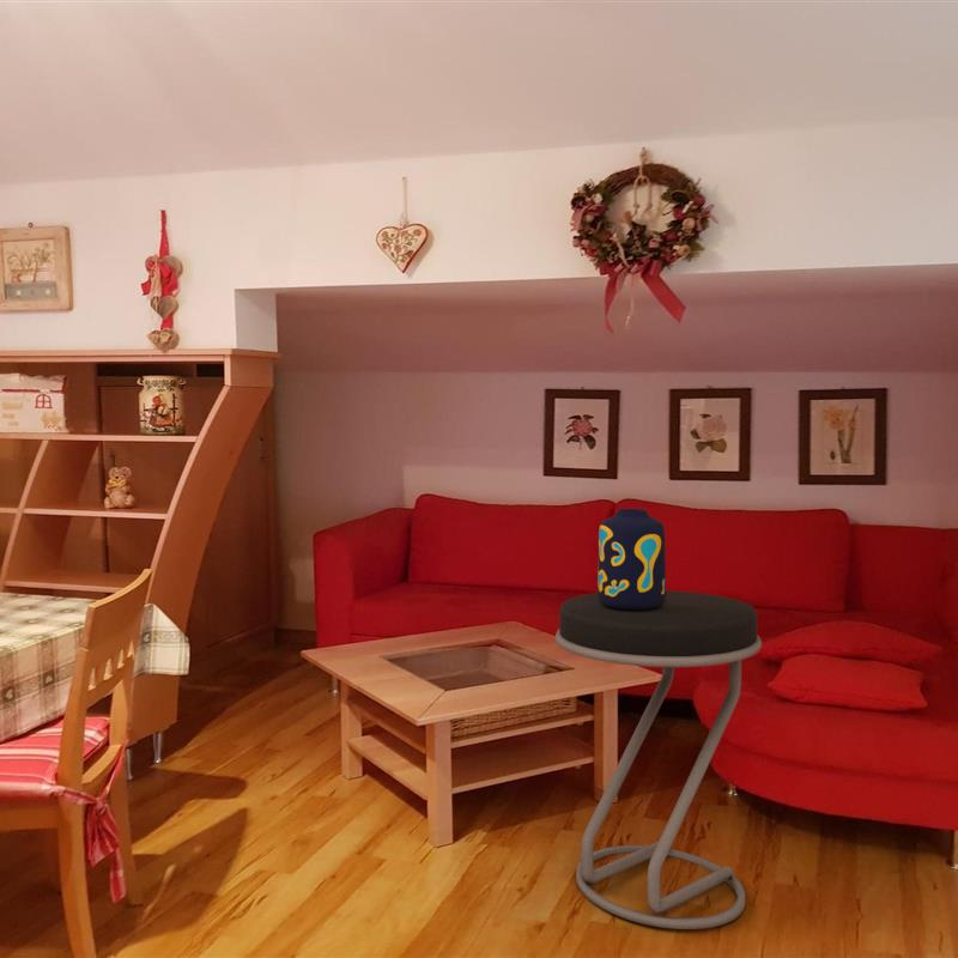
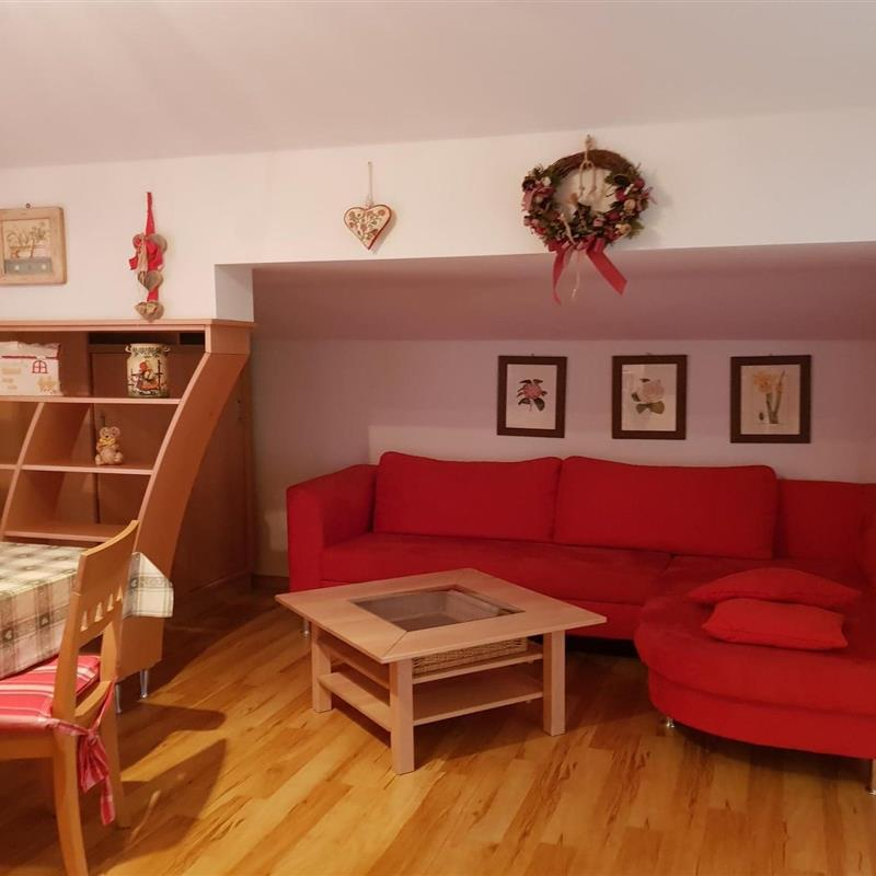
- stool (642, 741)
- vase (631, 557)
